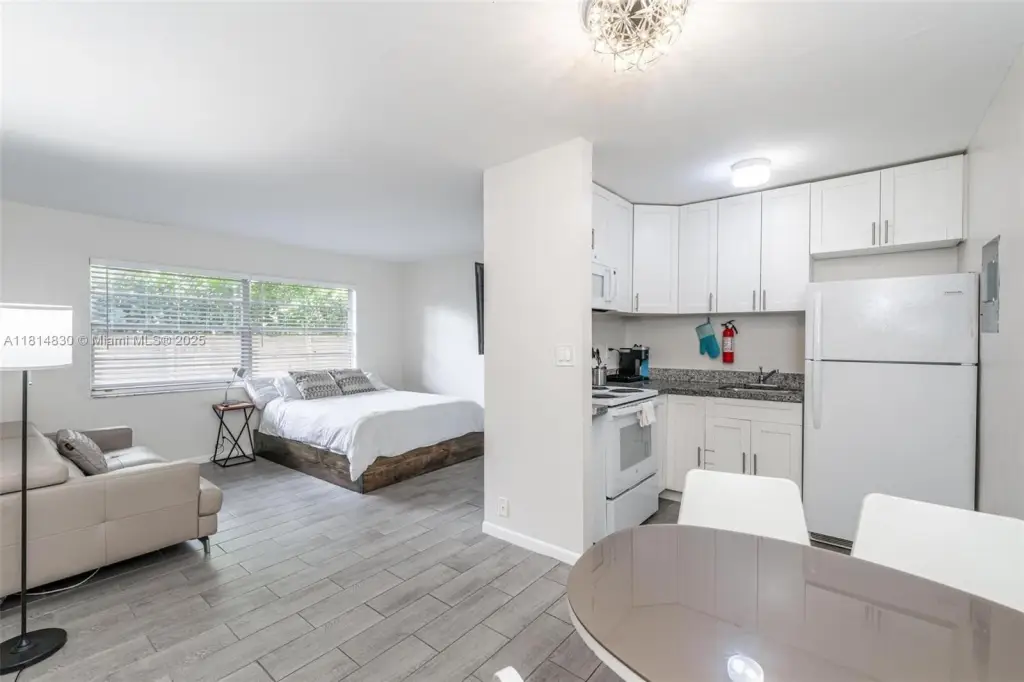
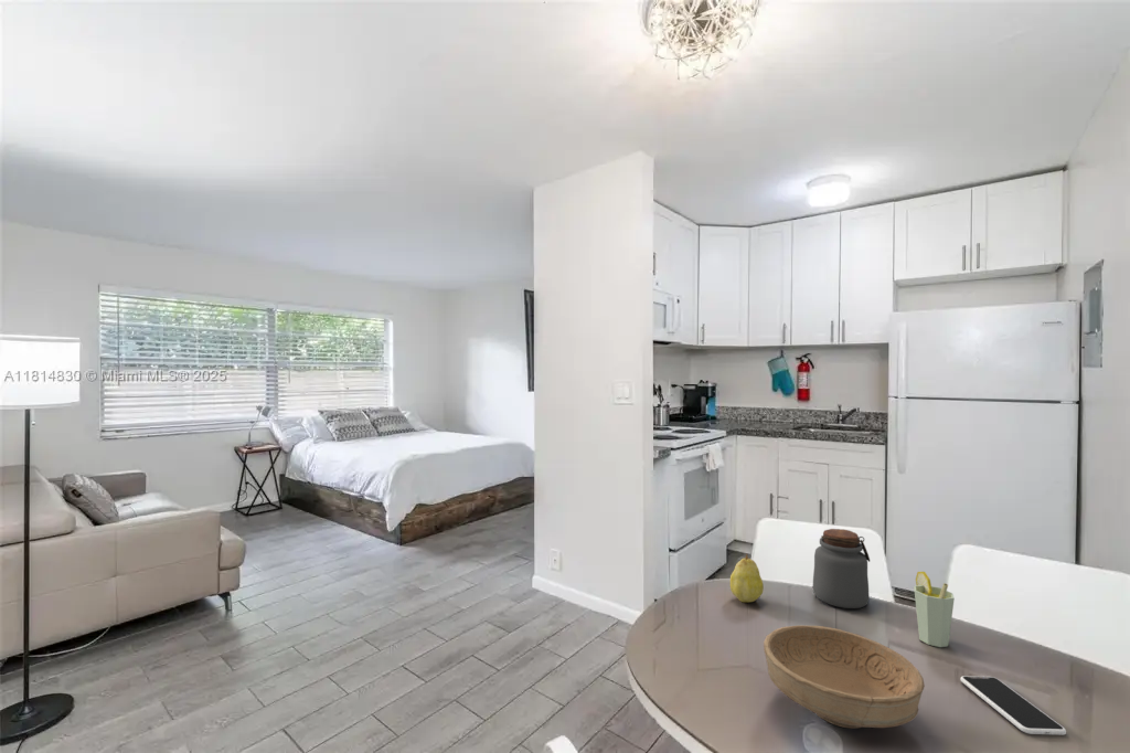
+ smartphone (1009, 702)
+ bowl (838, 682)
+ jar (840, 565)
+ fruit (747, 577)
+ cup (930, 605)
